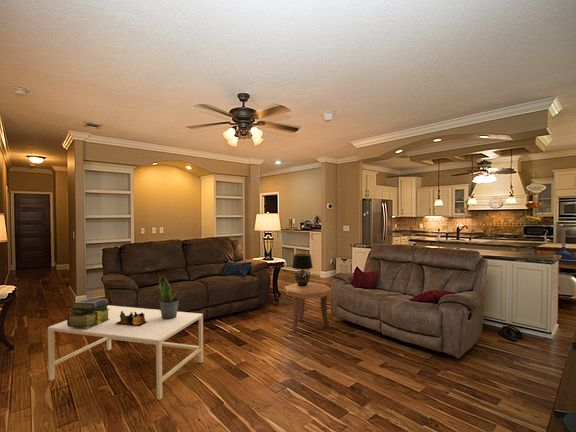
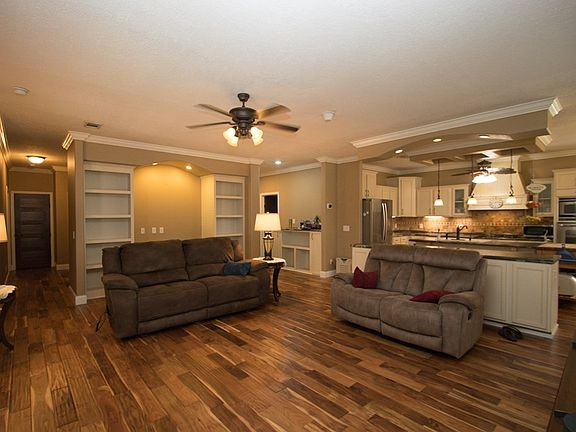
- coffee table (130, 341)
- stack of books (89, 311)
- potted plant (169, 296)
- decorative bowl (132, 317)
- side table (304, 304)
- table lamp (302, 270)
